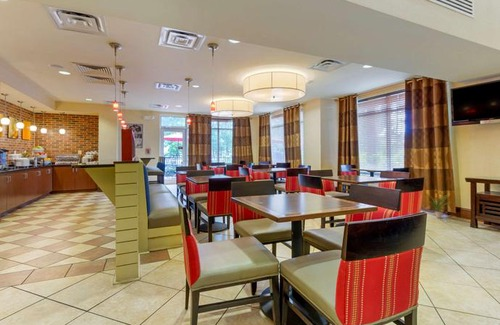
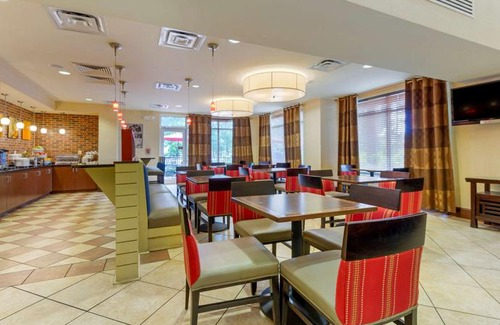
- potted plant (438, 205)
